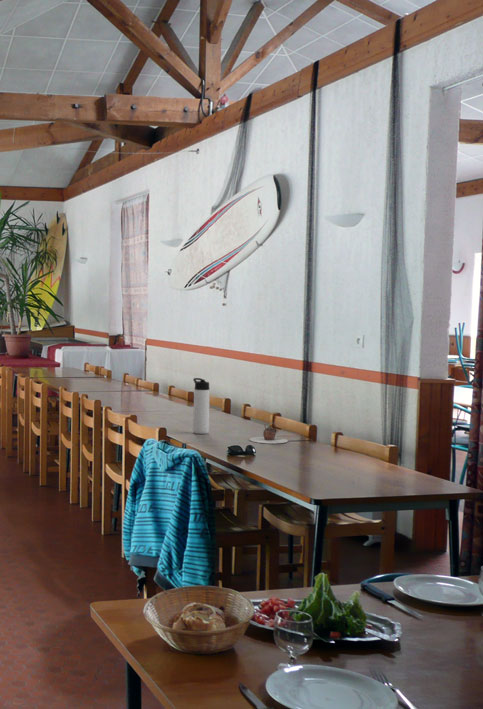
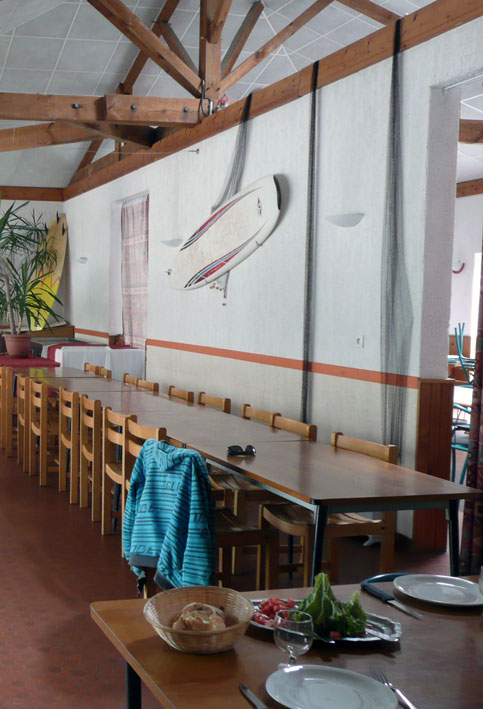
- teapot (268, 431)
- thermos bottle (200, 405)
